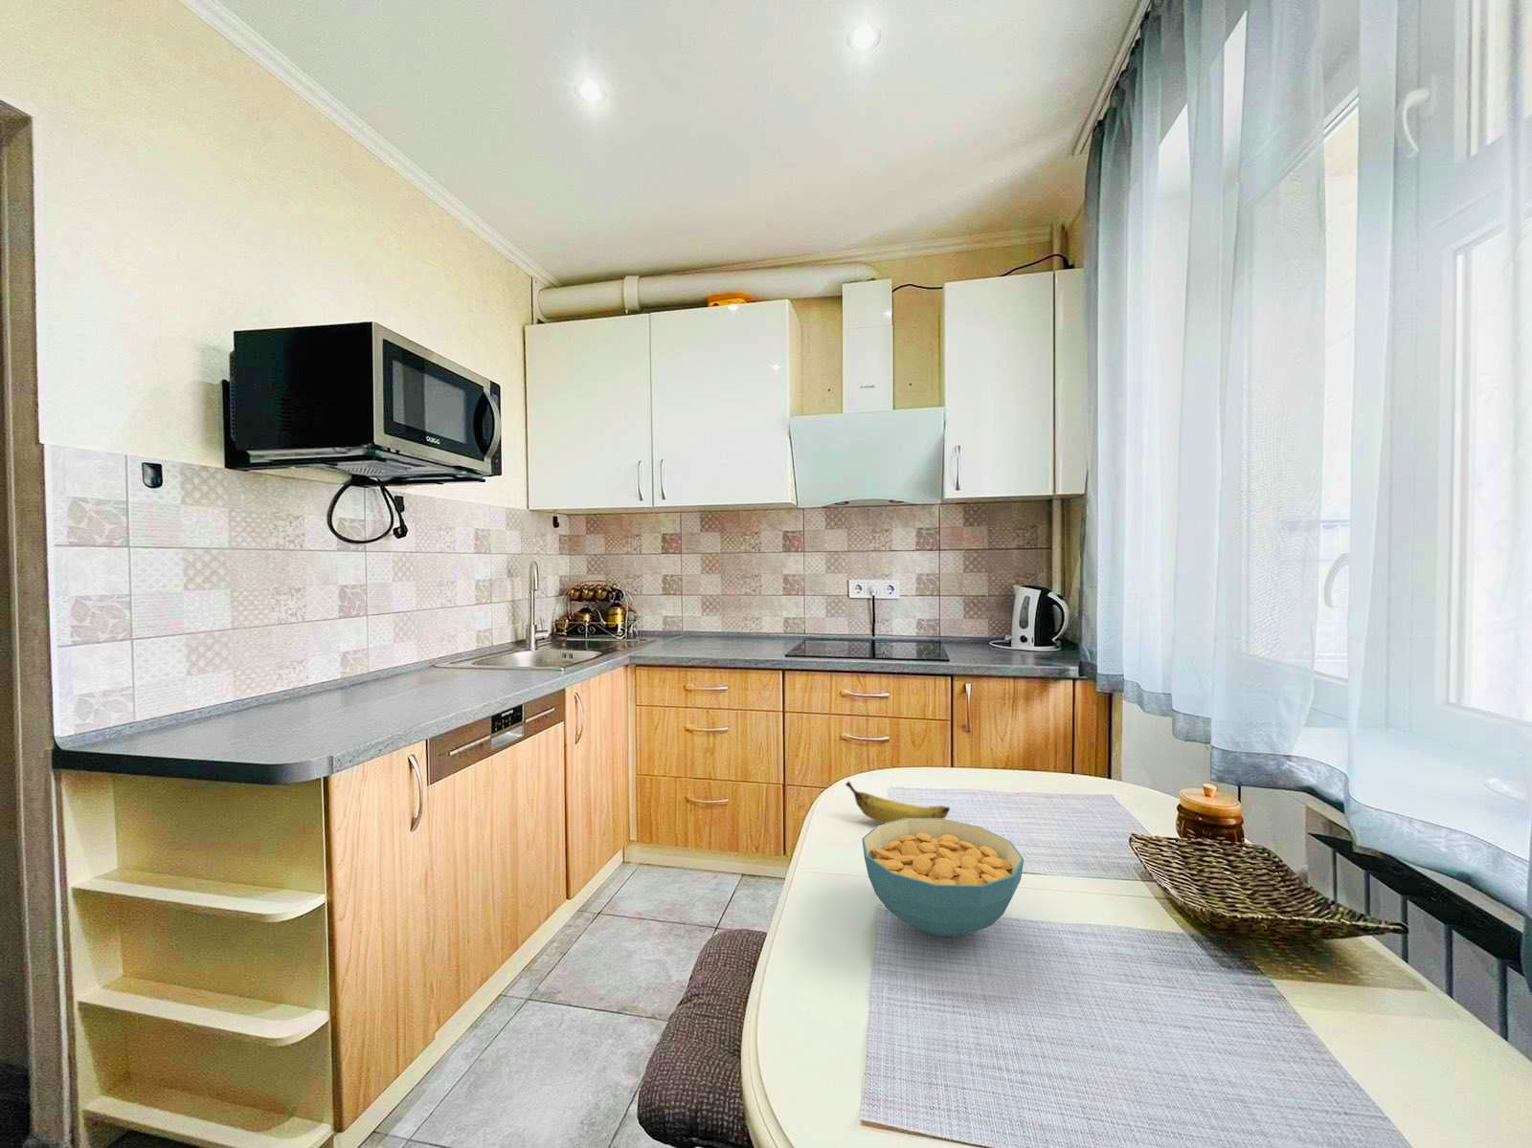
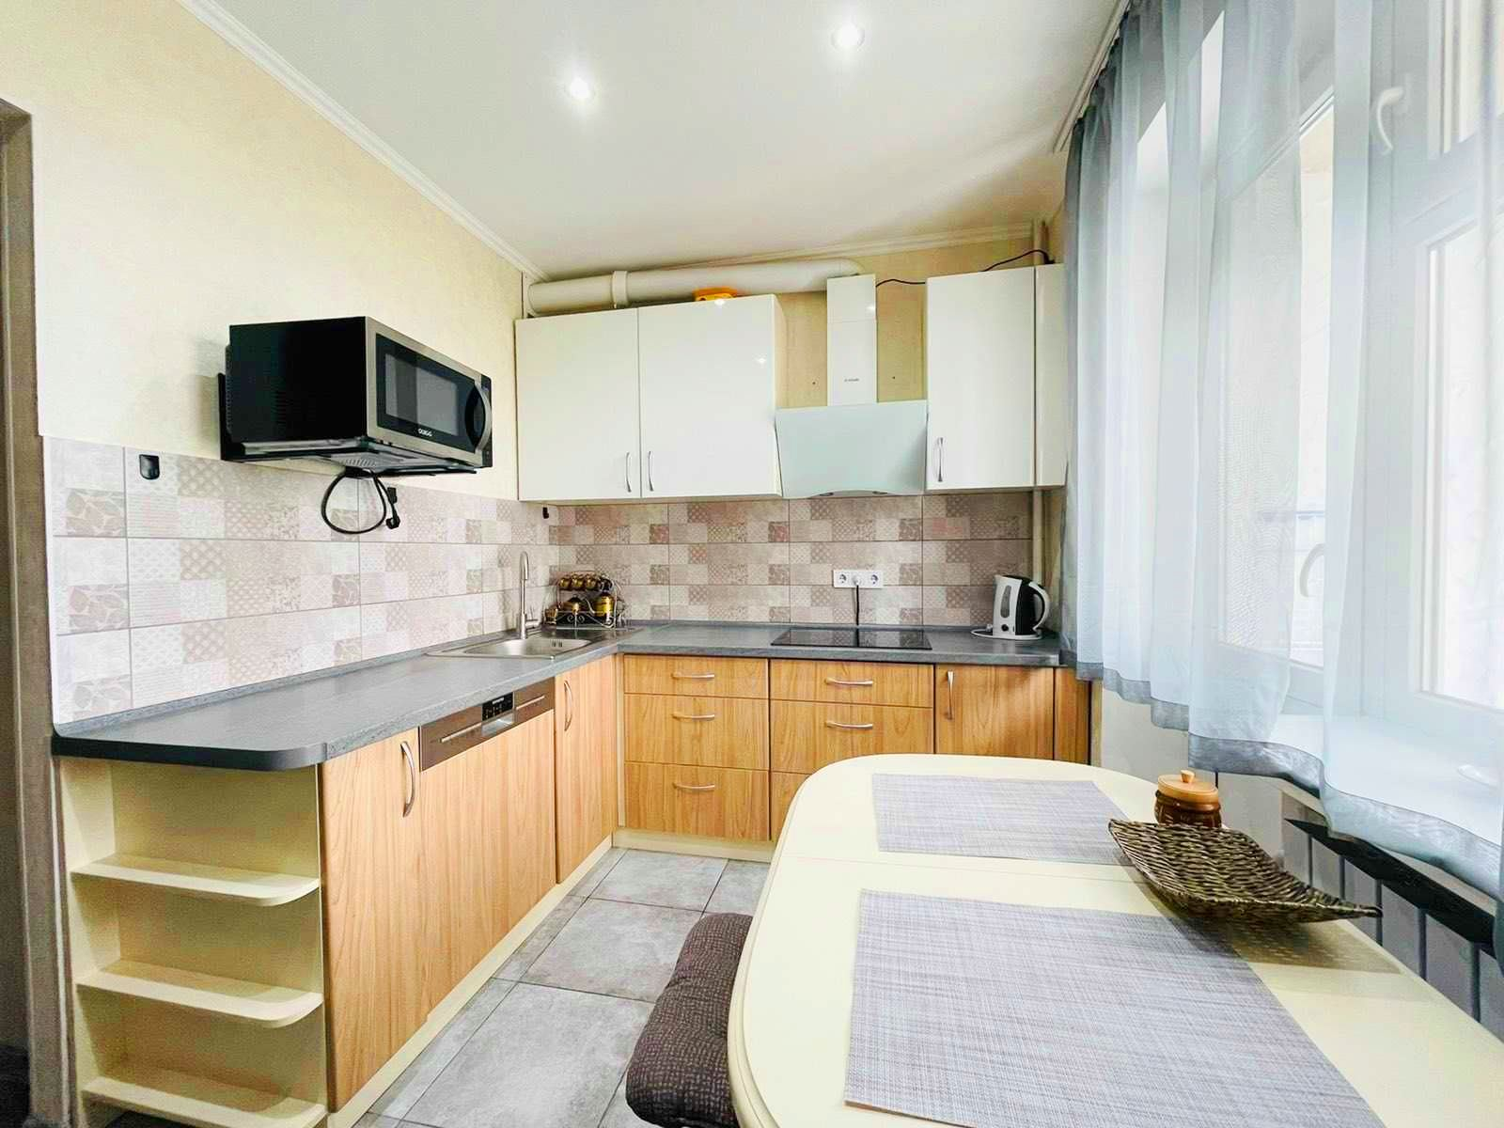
- banana (895, 808)
- cereal bowl (940, 886)
